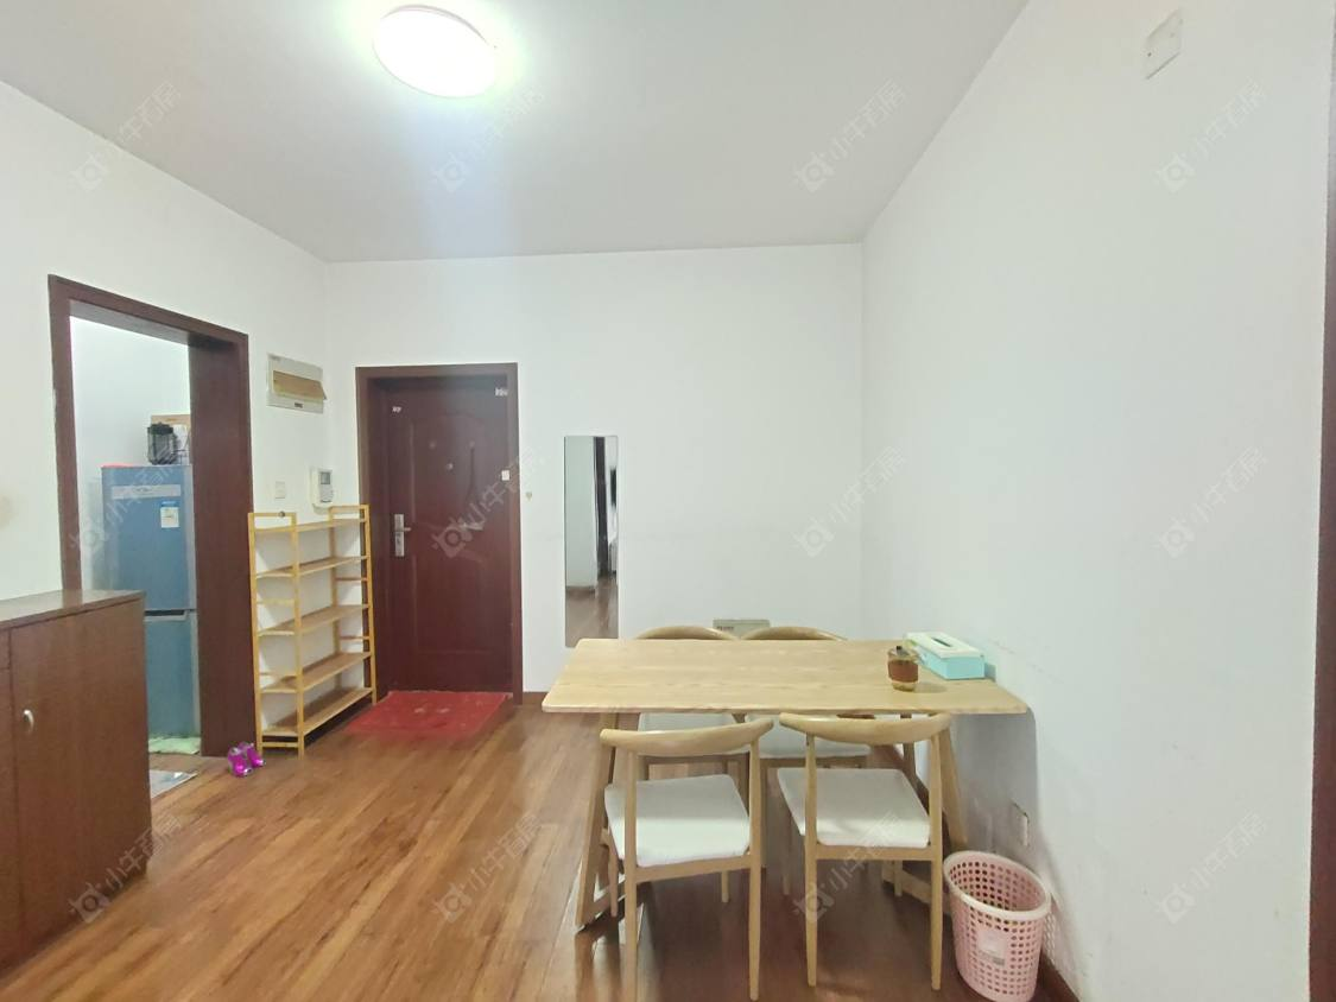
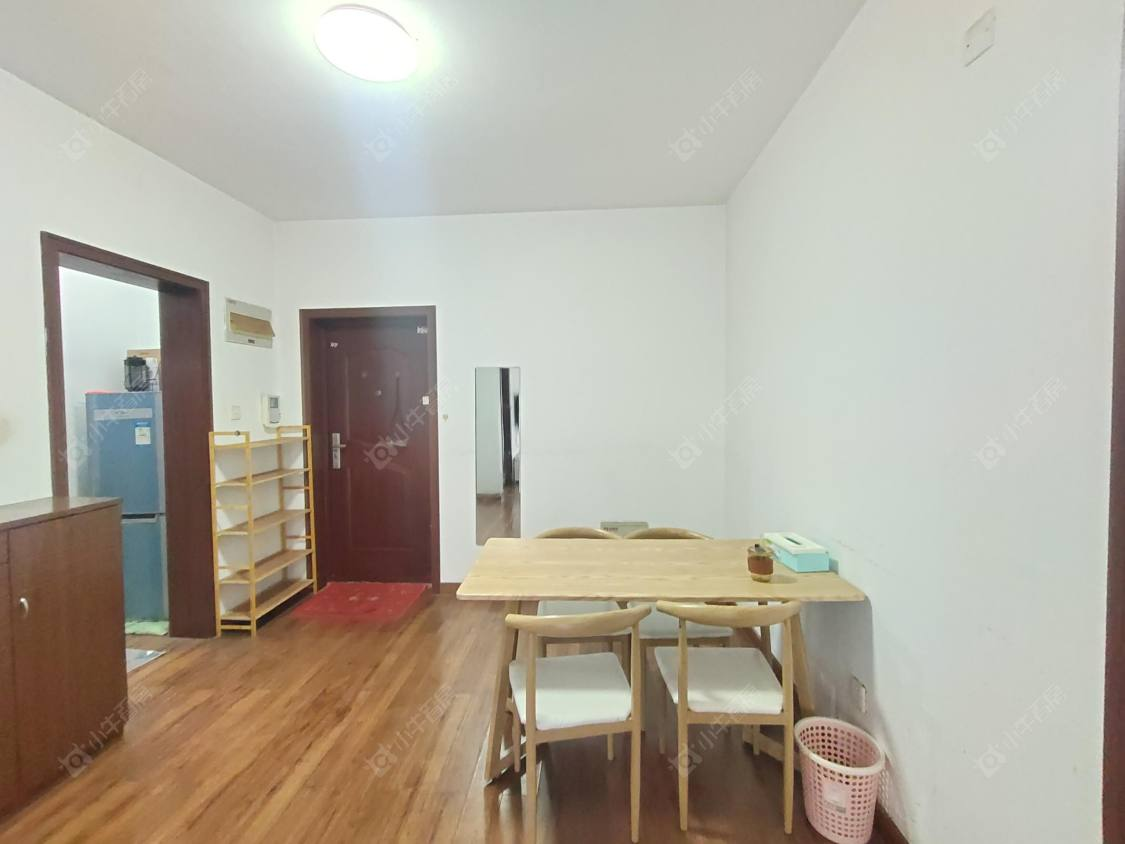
- shoe (246, 756)
